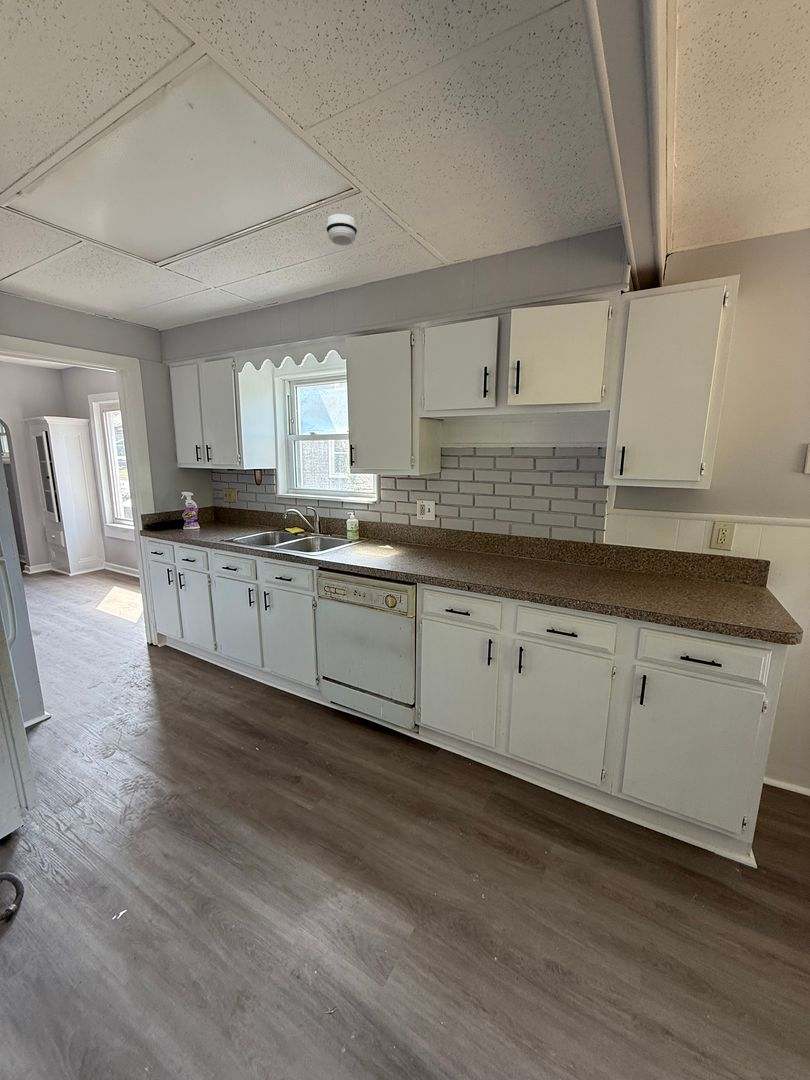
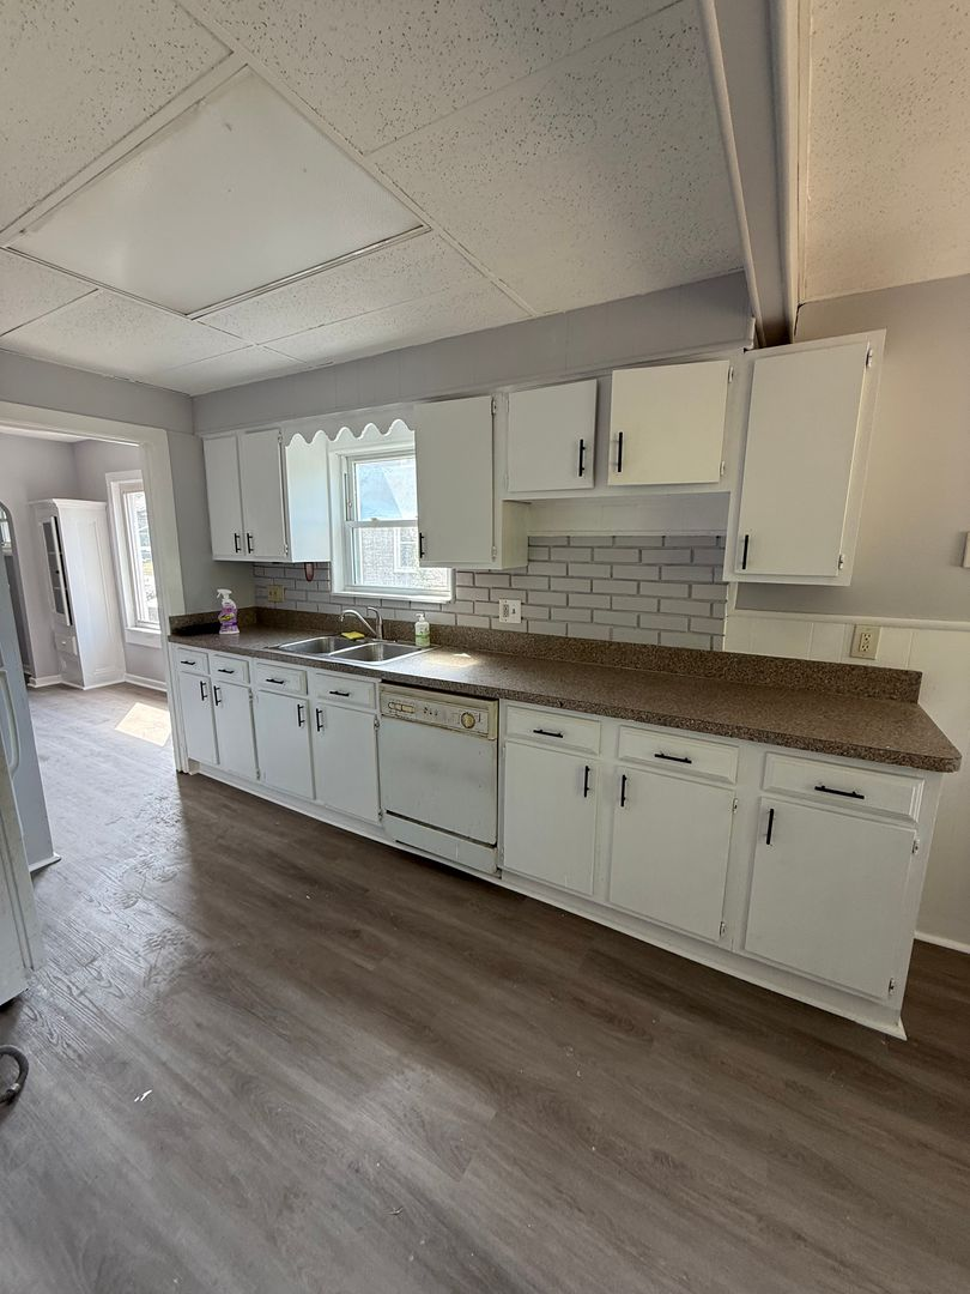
- smoke detector (341, 230)
